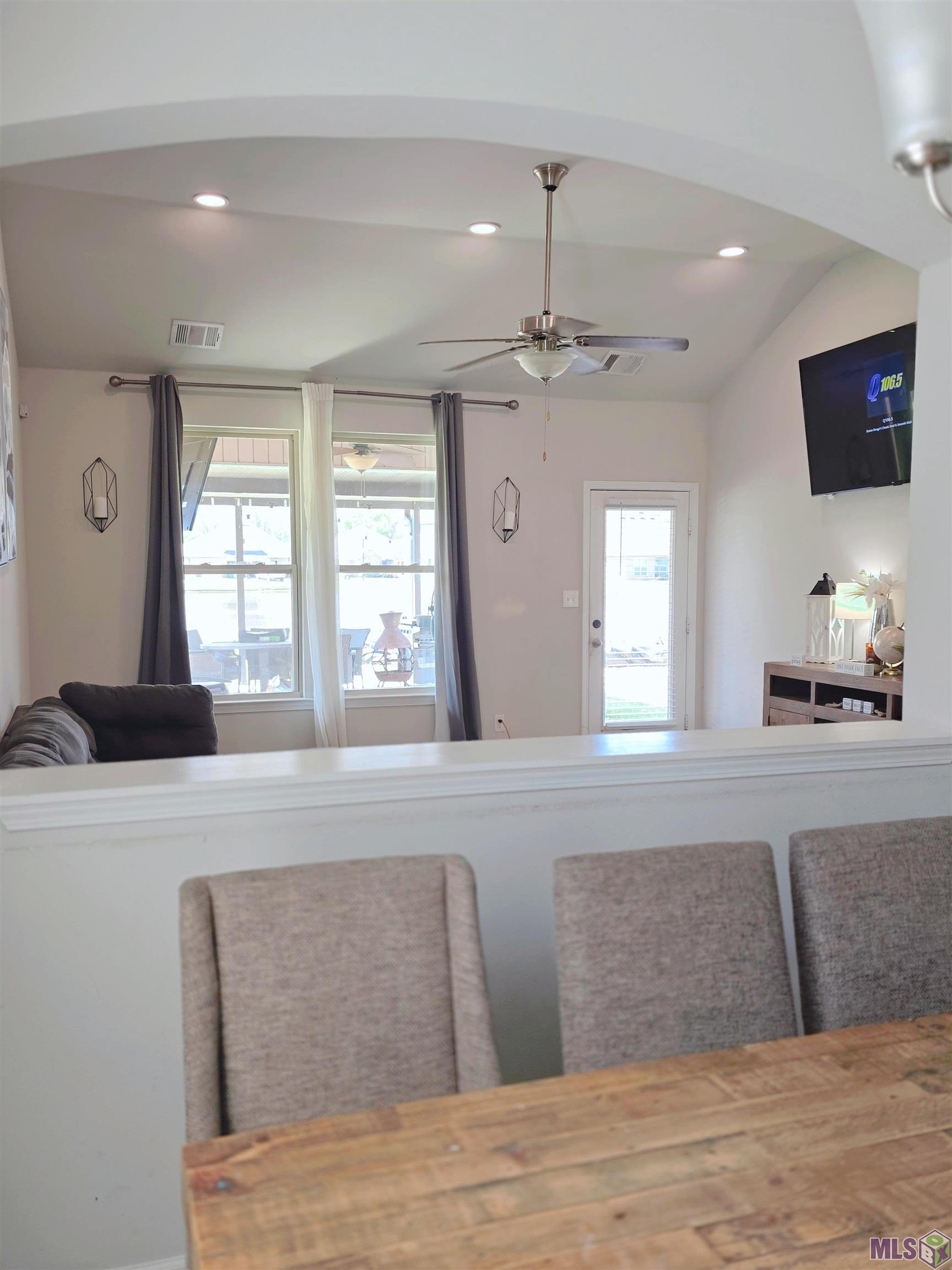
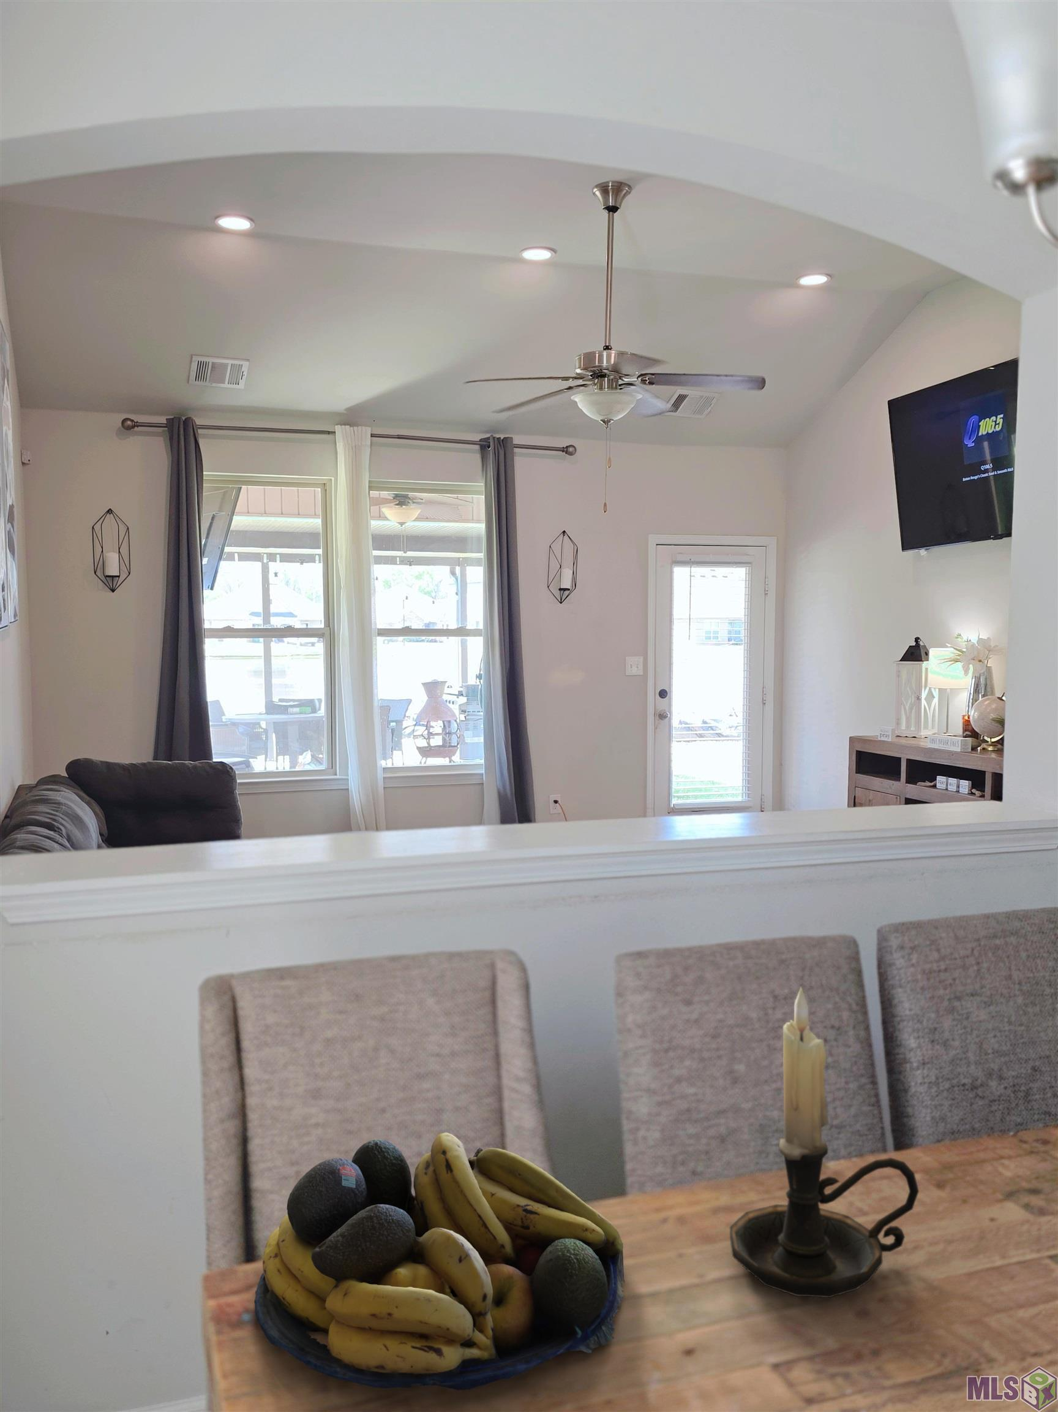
+ fruit bowl (439, 1217)
+ candle holder (826, 1123)
